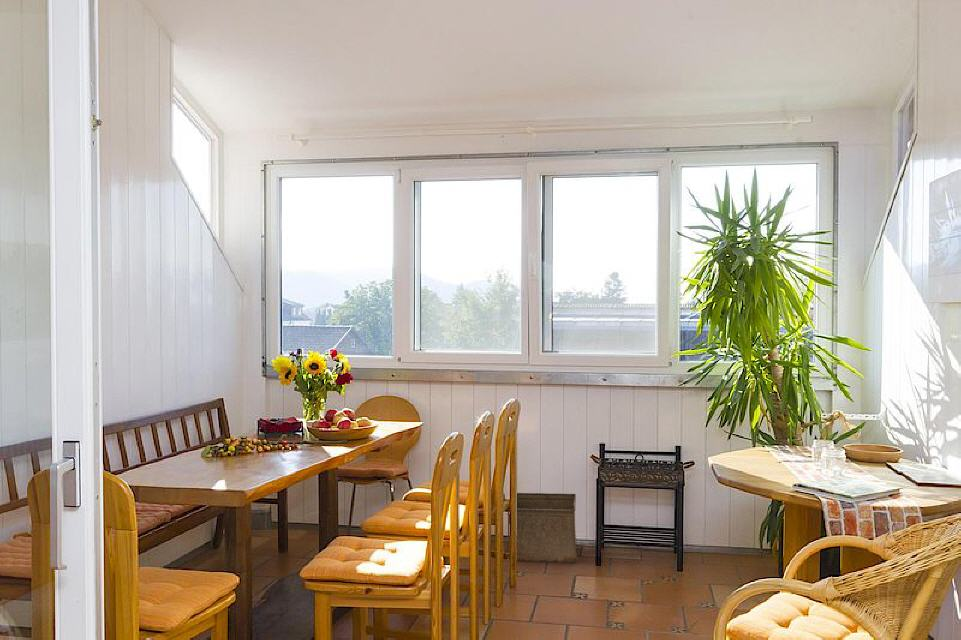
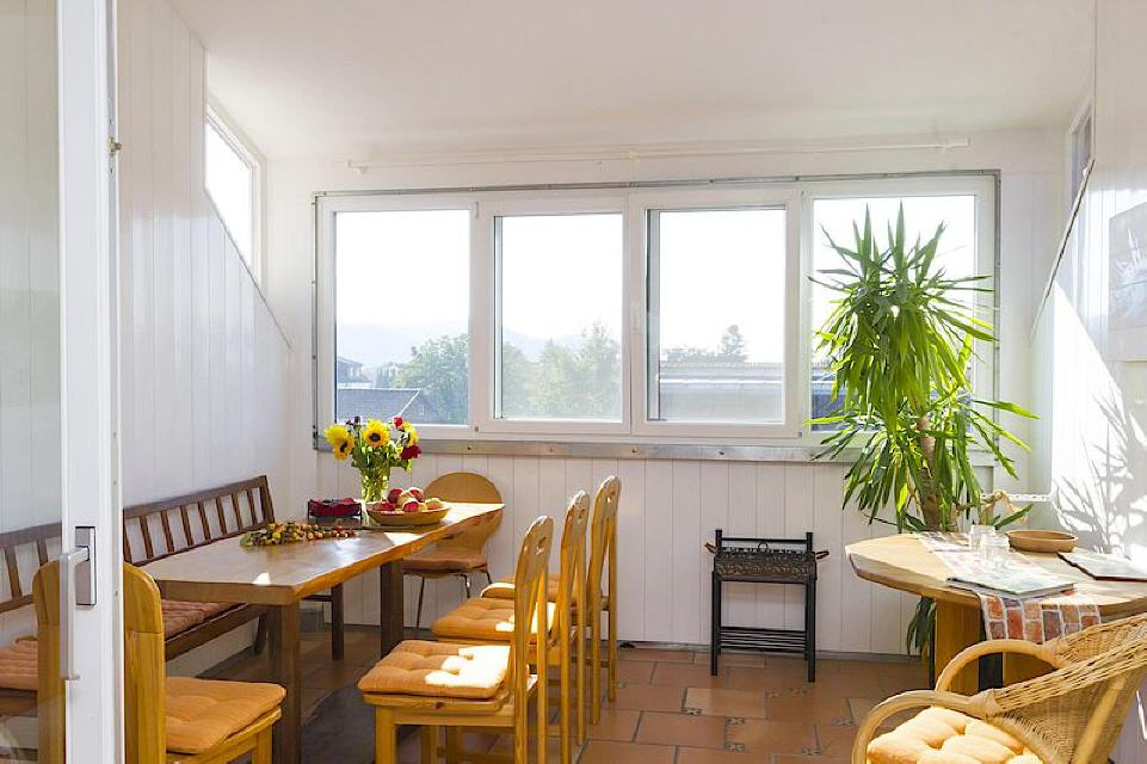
- storage bin (543, 526)
